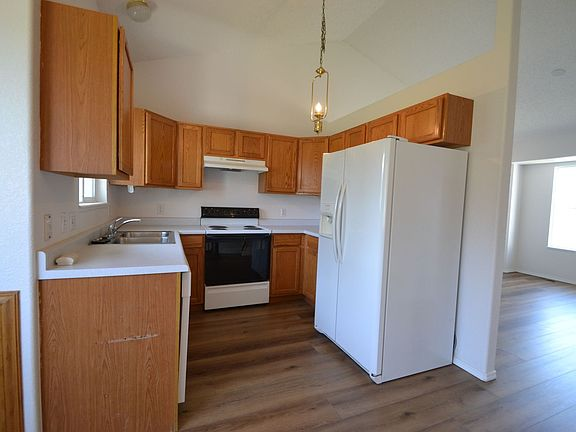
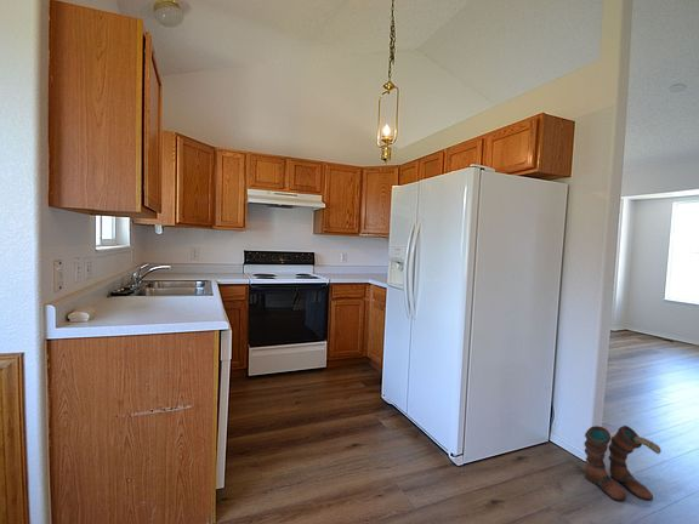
+ boots (623, 457)
